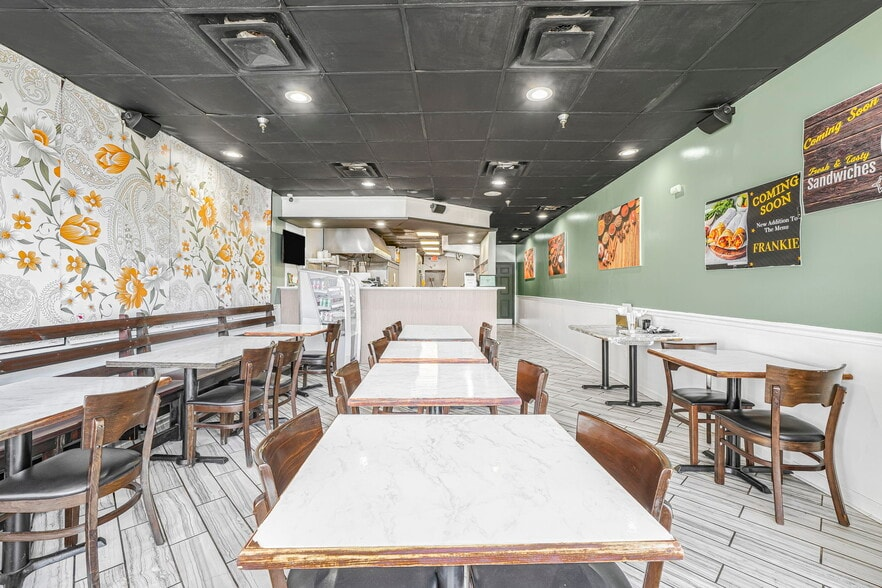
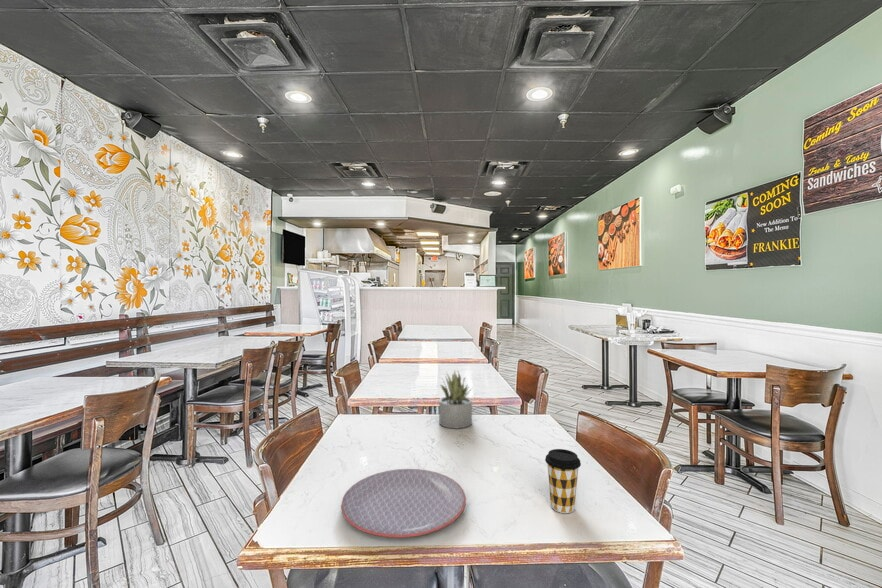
+ plate (404, 501)
+ succulent plant (455, 396)
+ coffee cup (562, 480)
